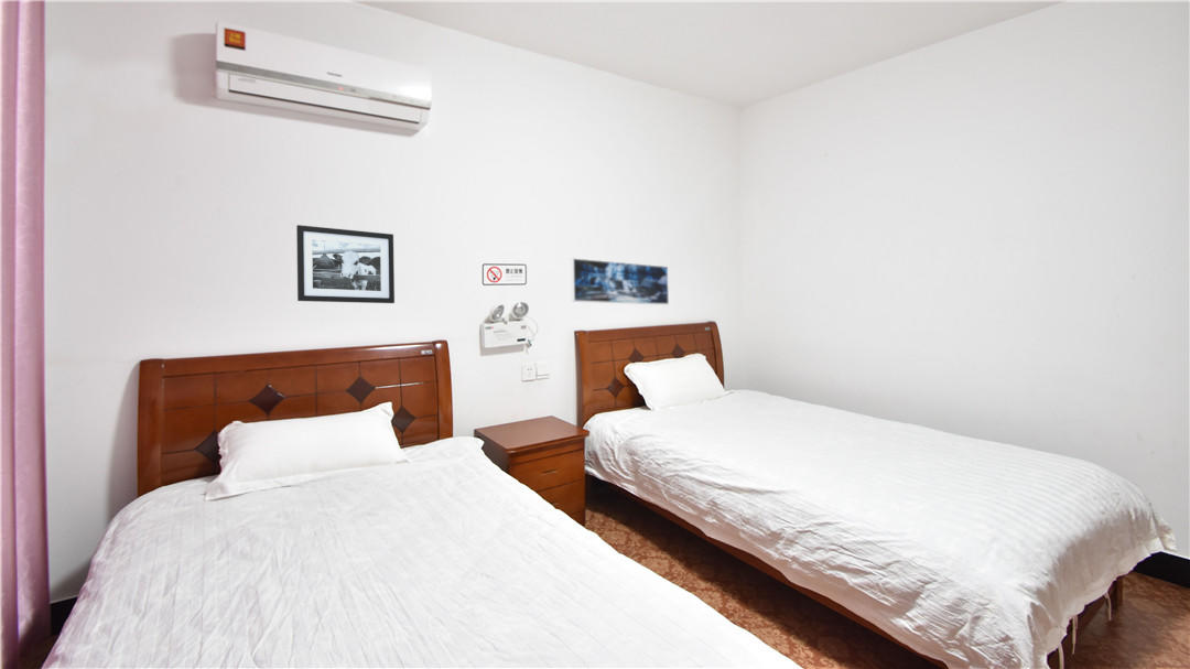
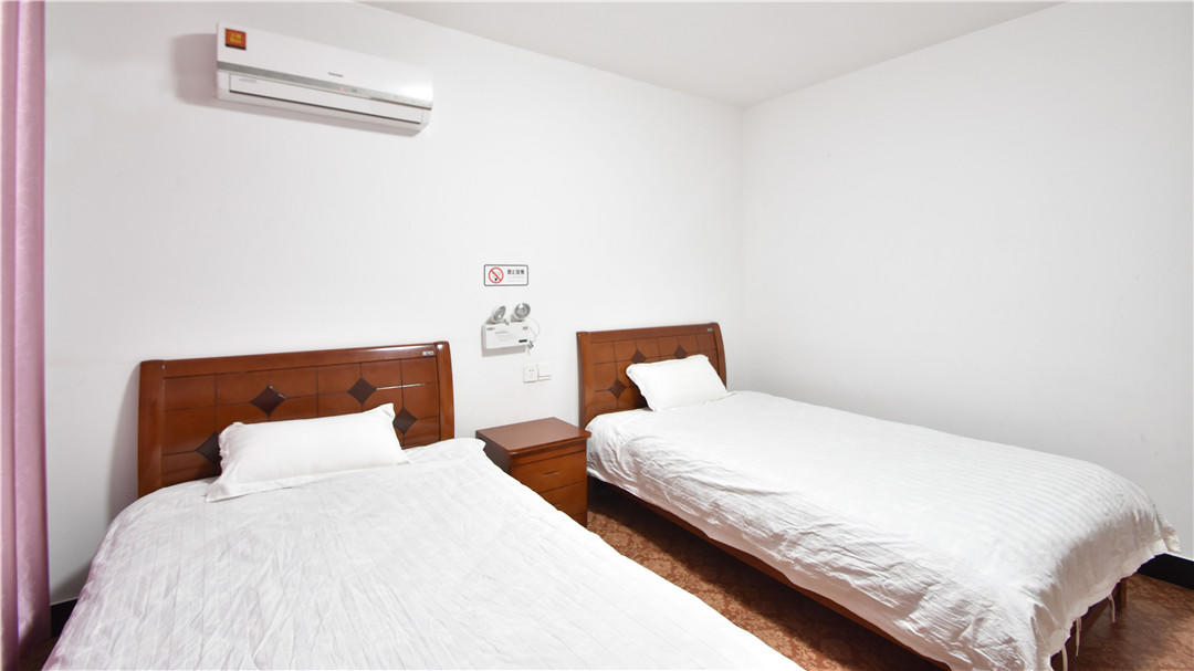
- picture frame (347, 266)
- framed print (621, 282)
